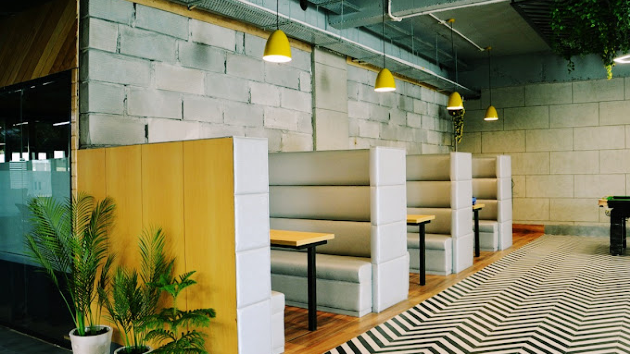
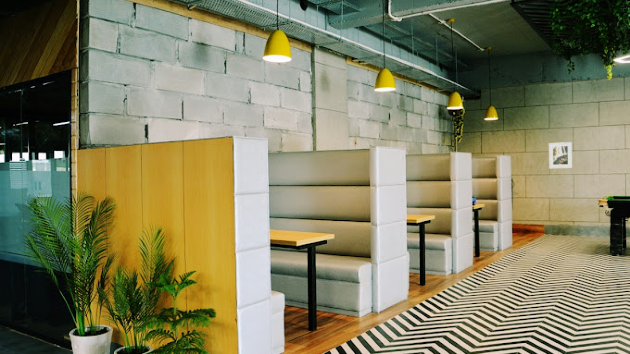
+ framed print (560, 155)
